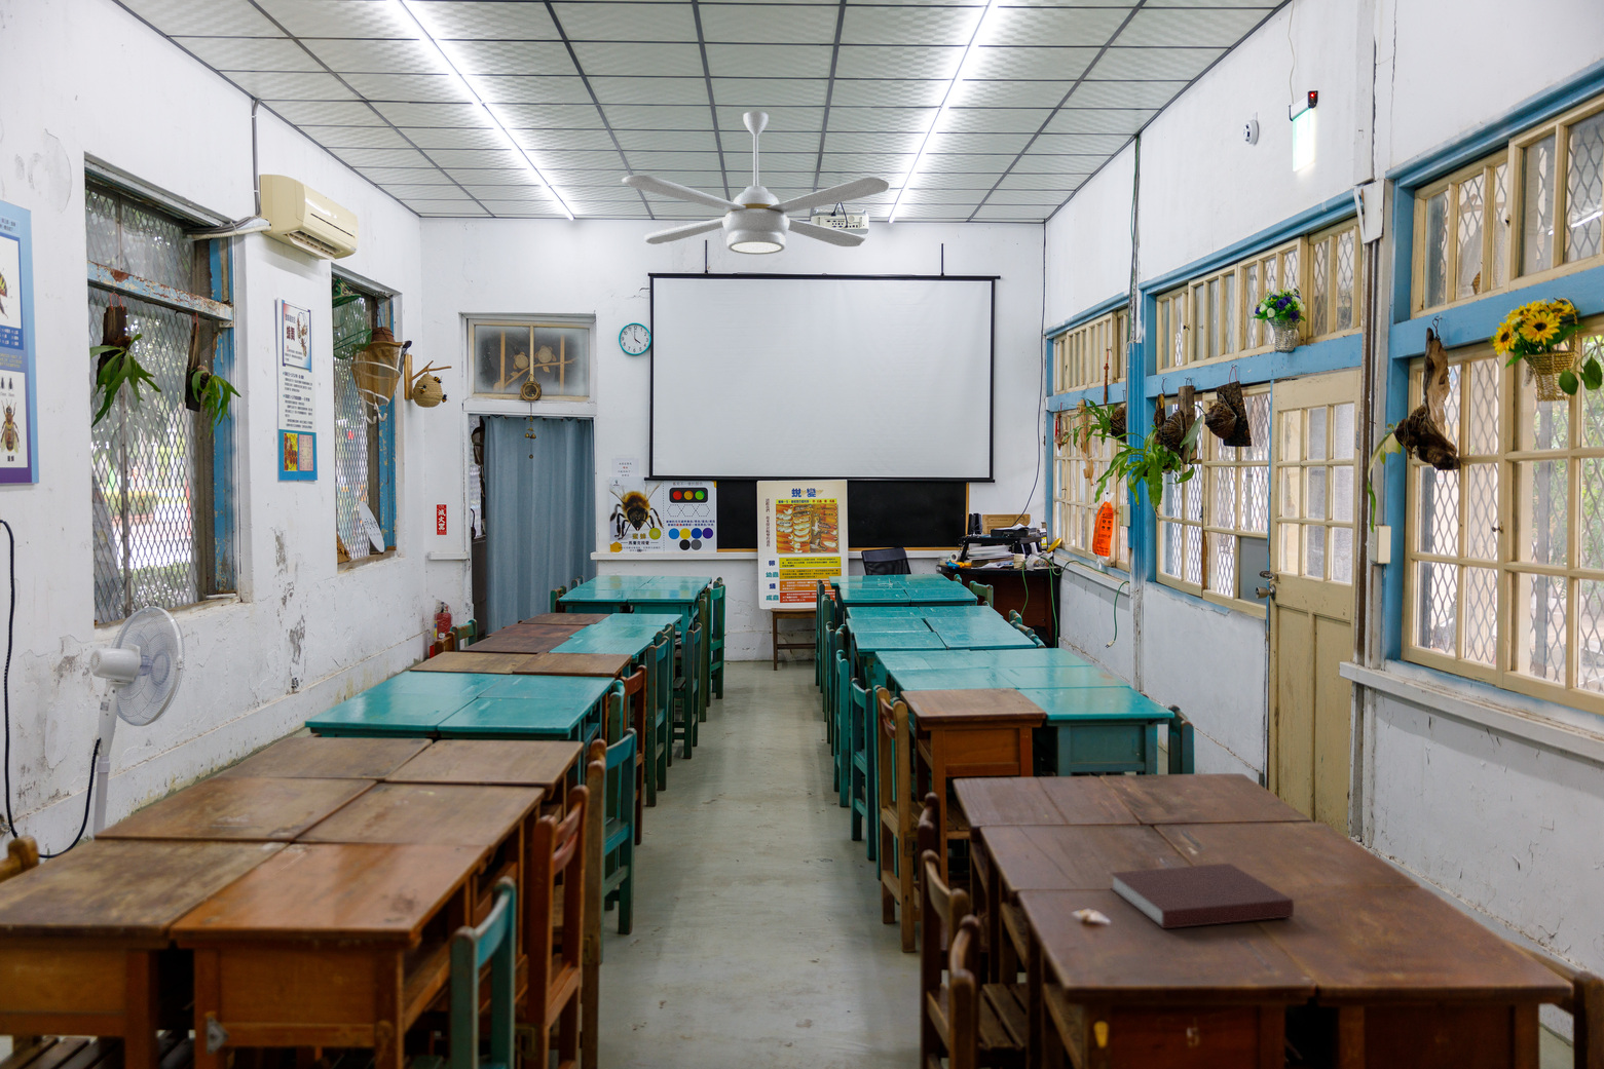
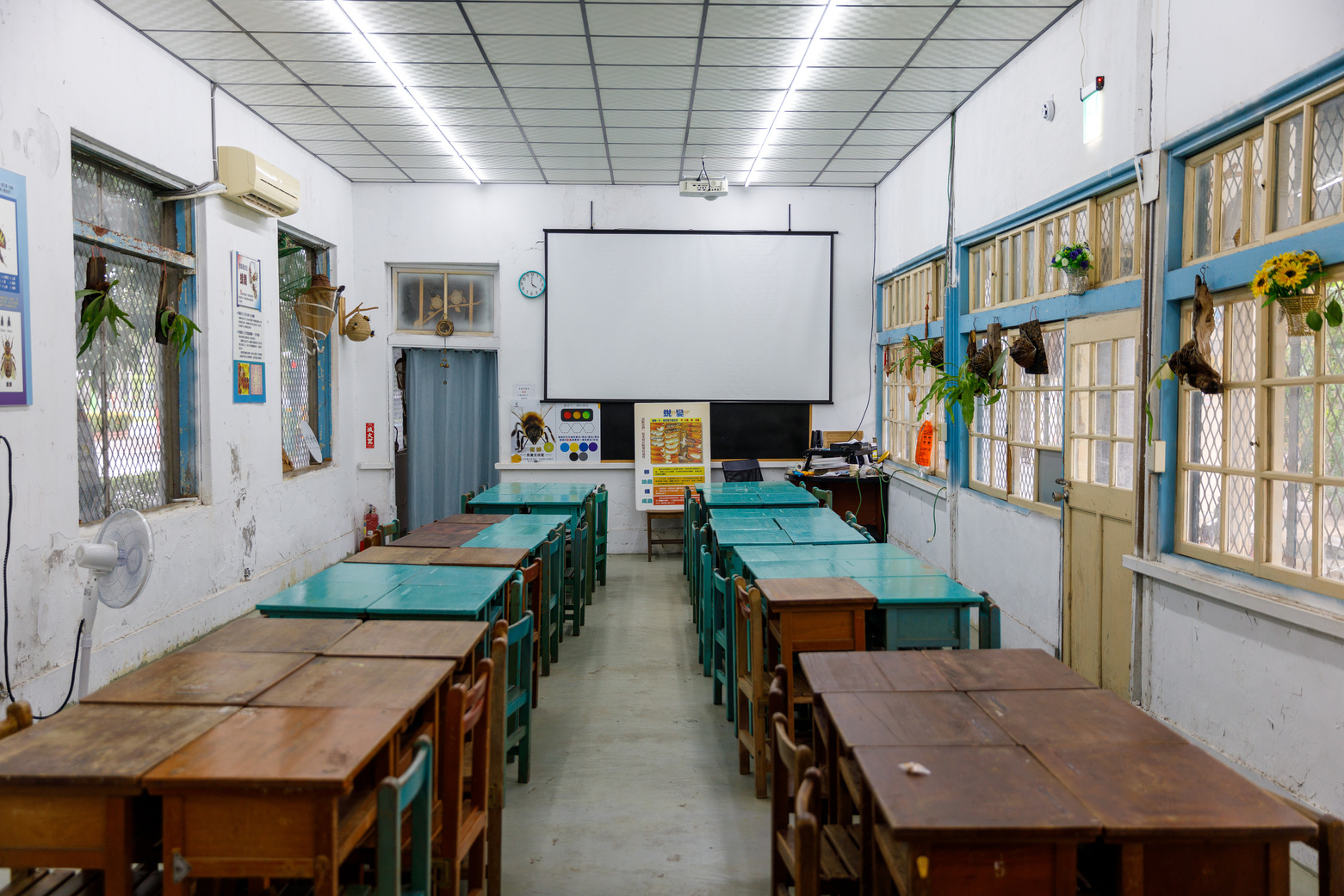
- notebook (1198, 894)
- ceiling fan (755, 181)
